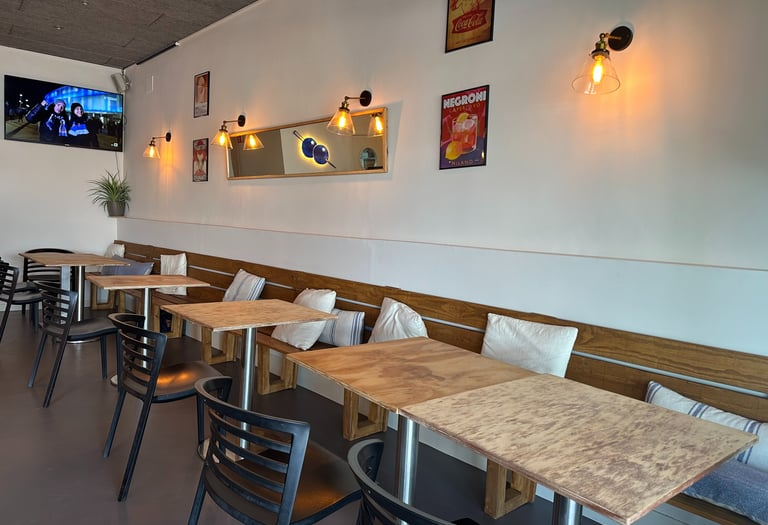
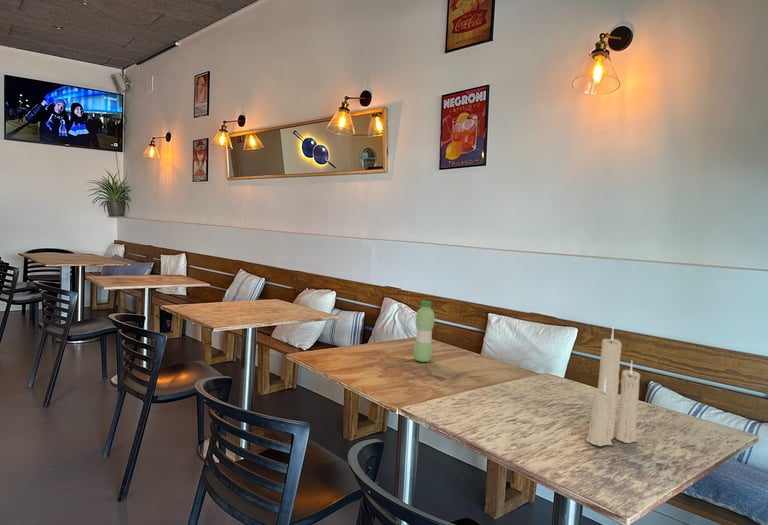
+ water bottle (424, 331)
+ candle (612, 380)
